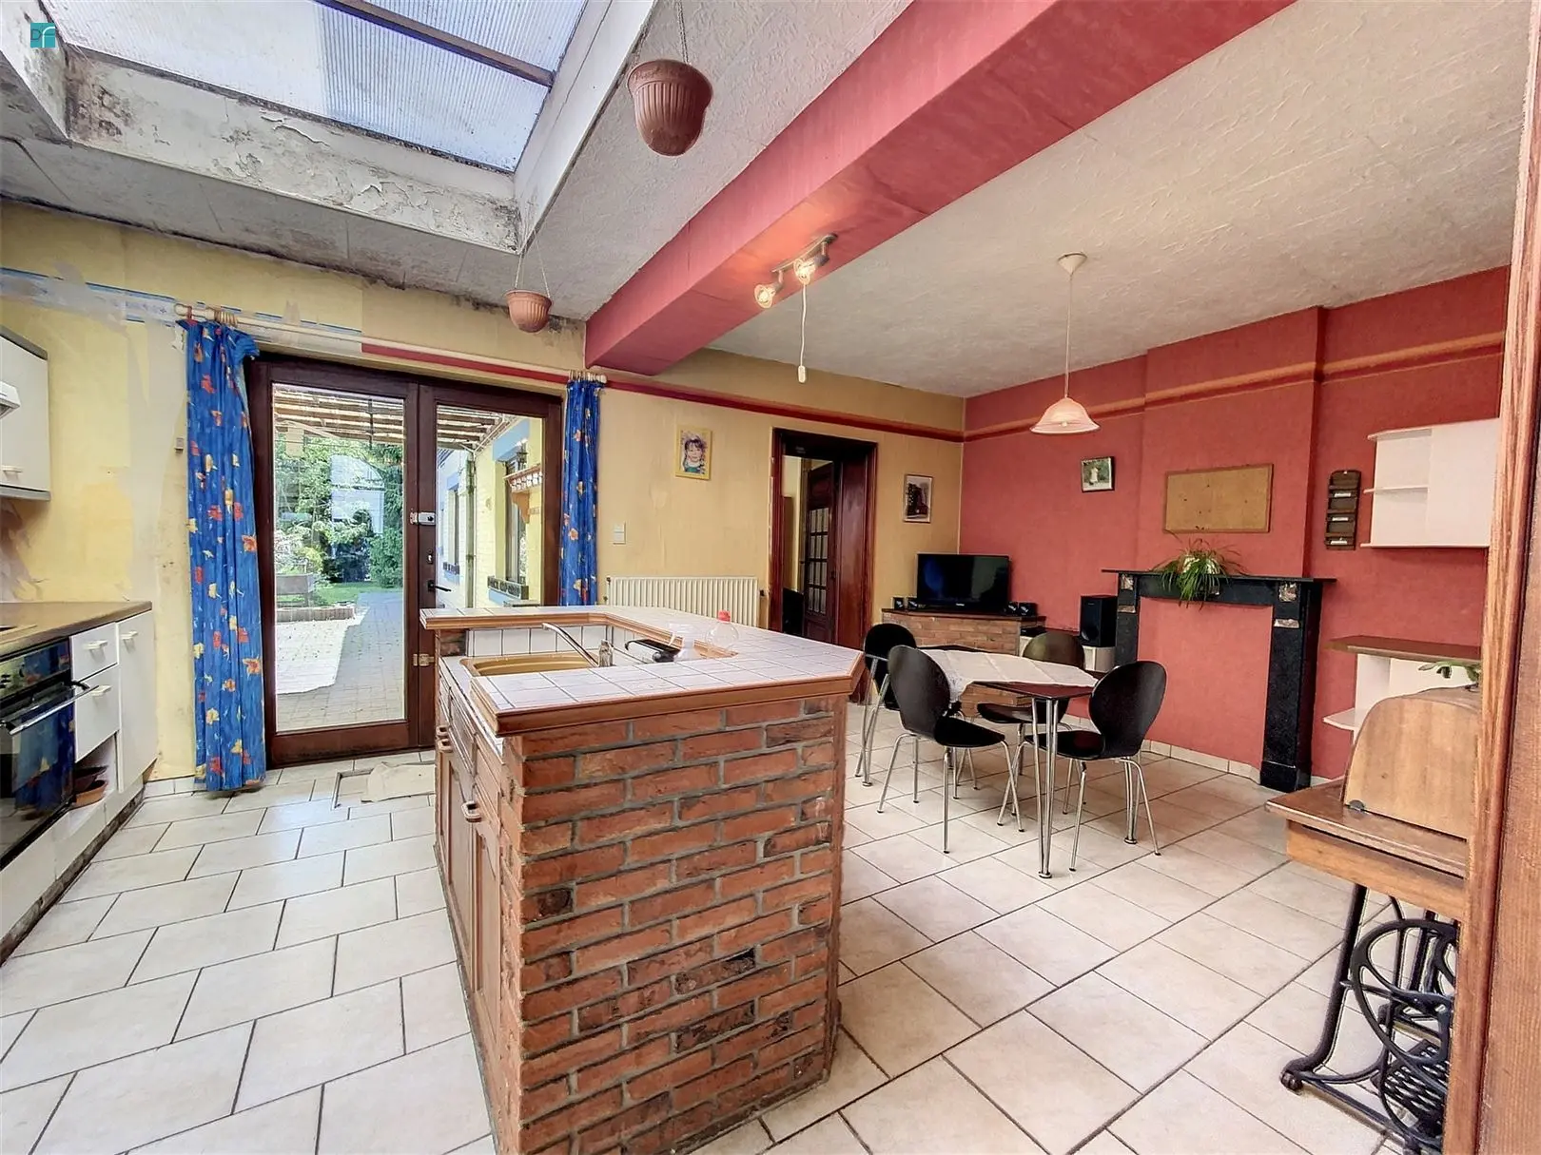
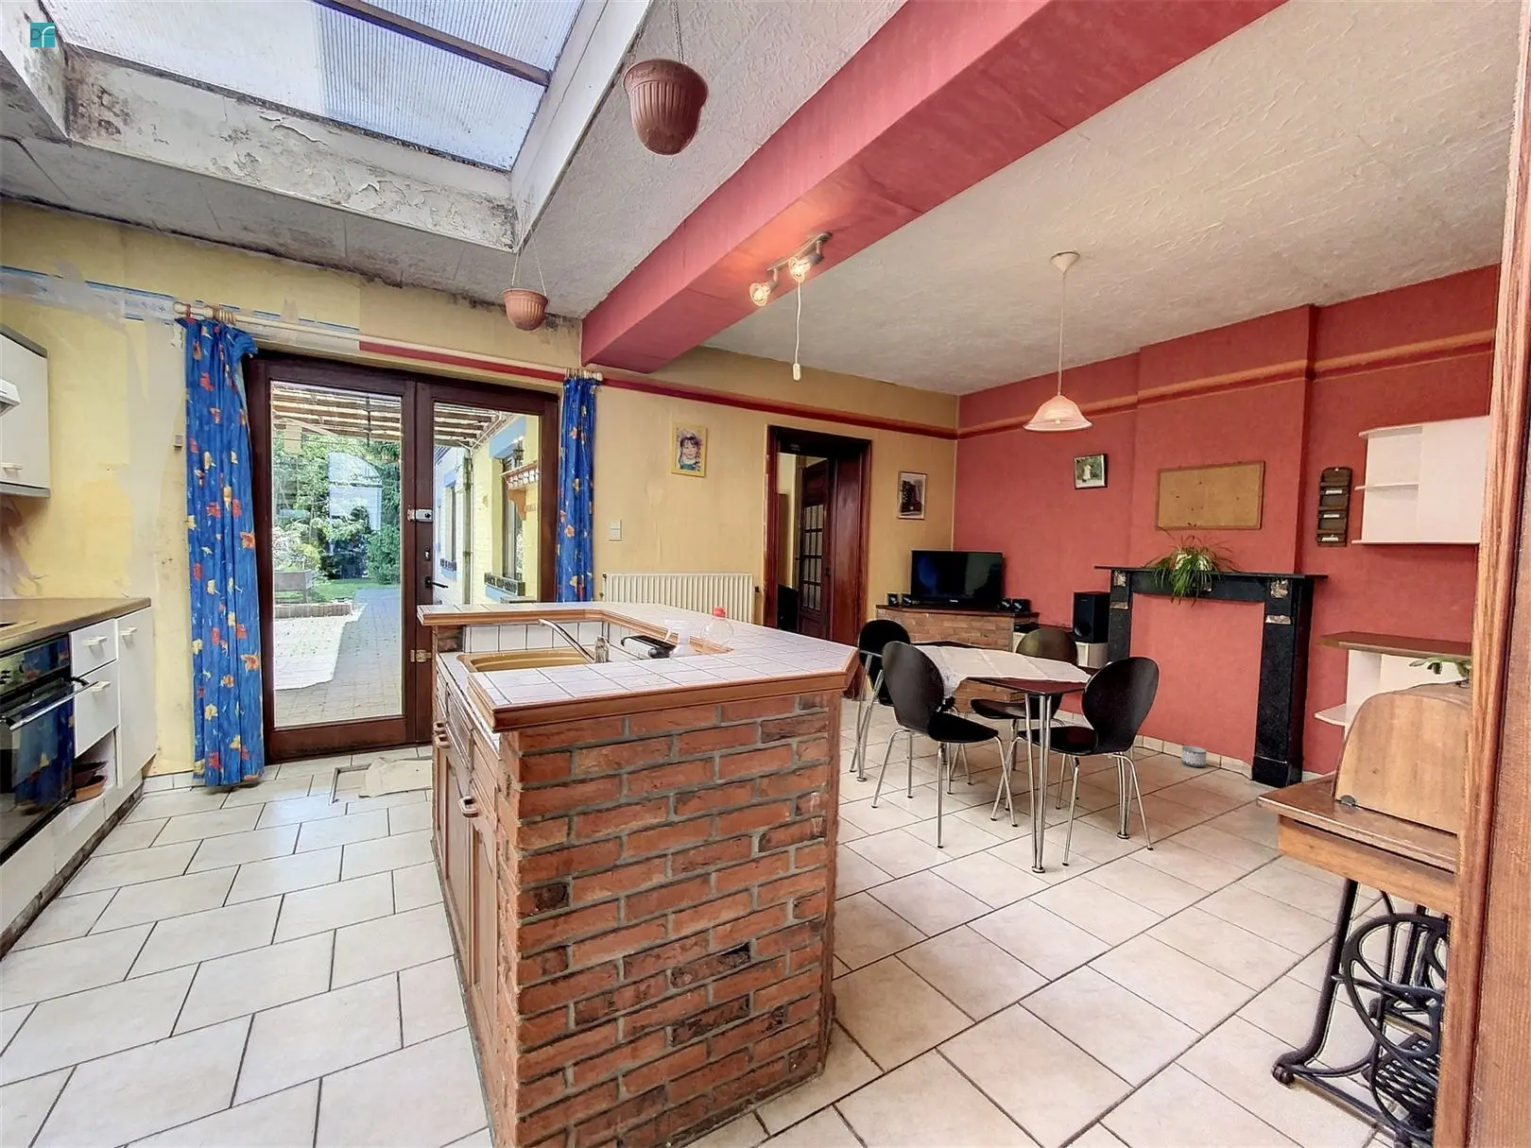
+ planter (1193, 757)
